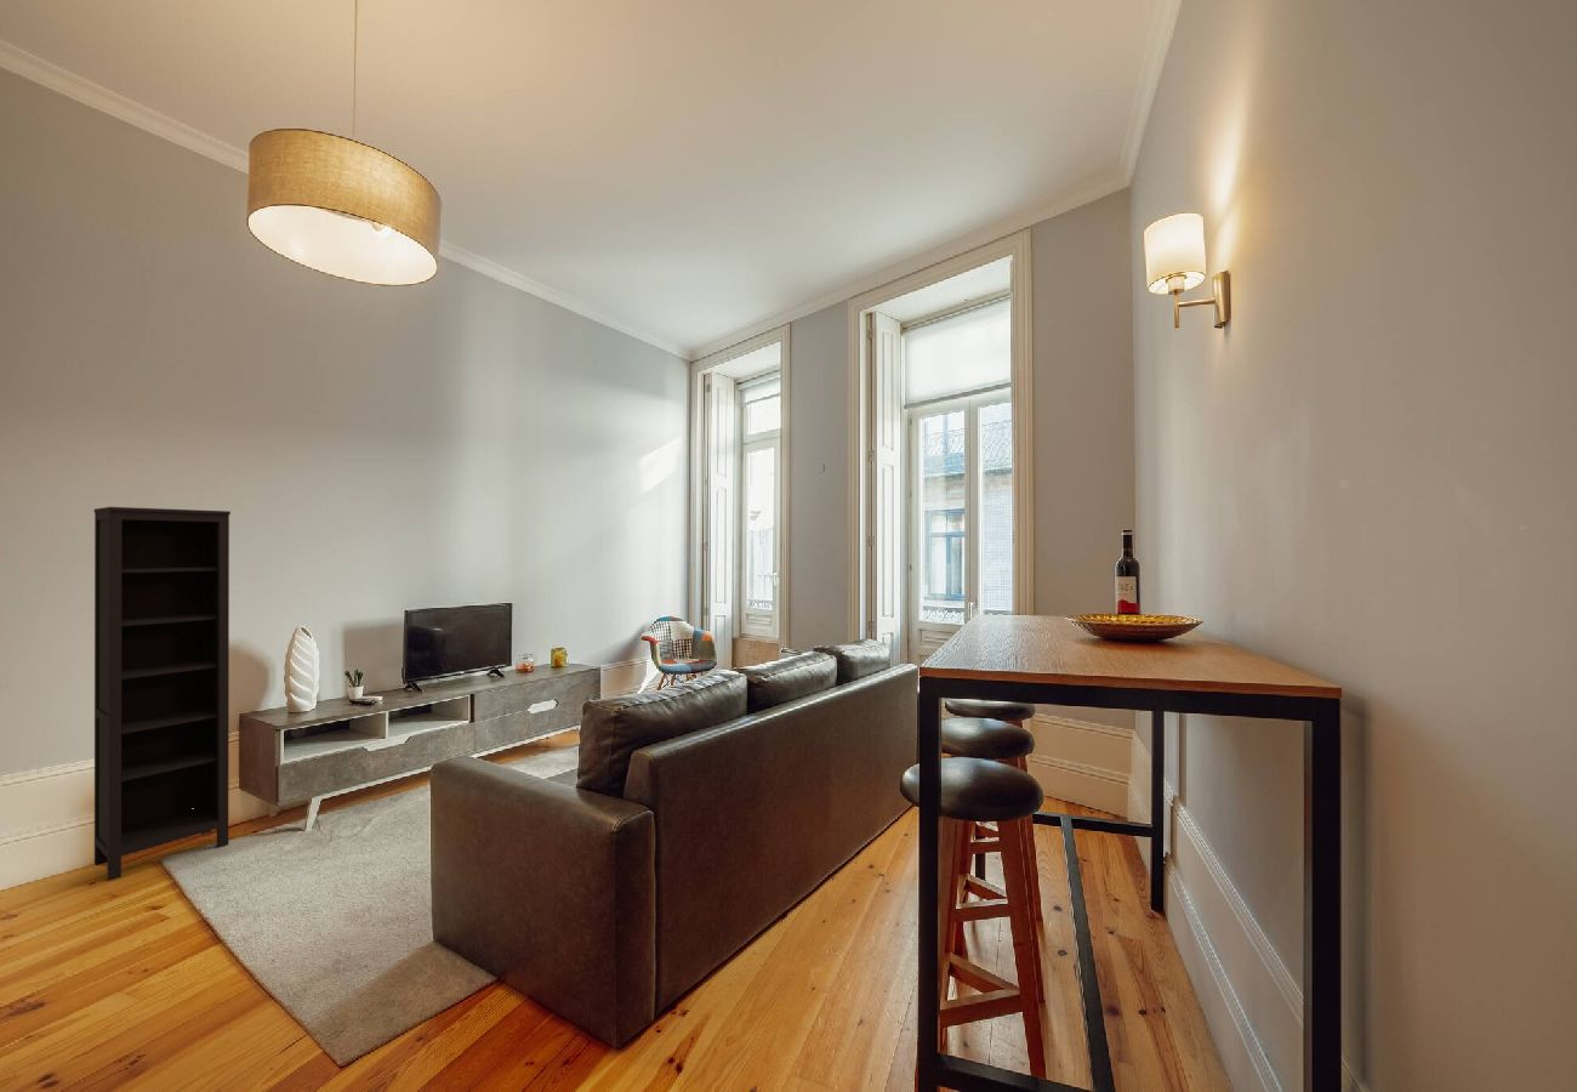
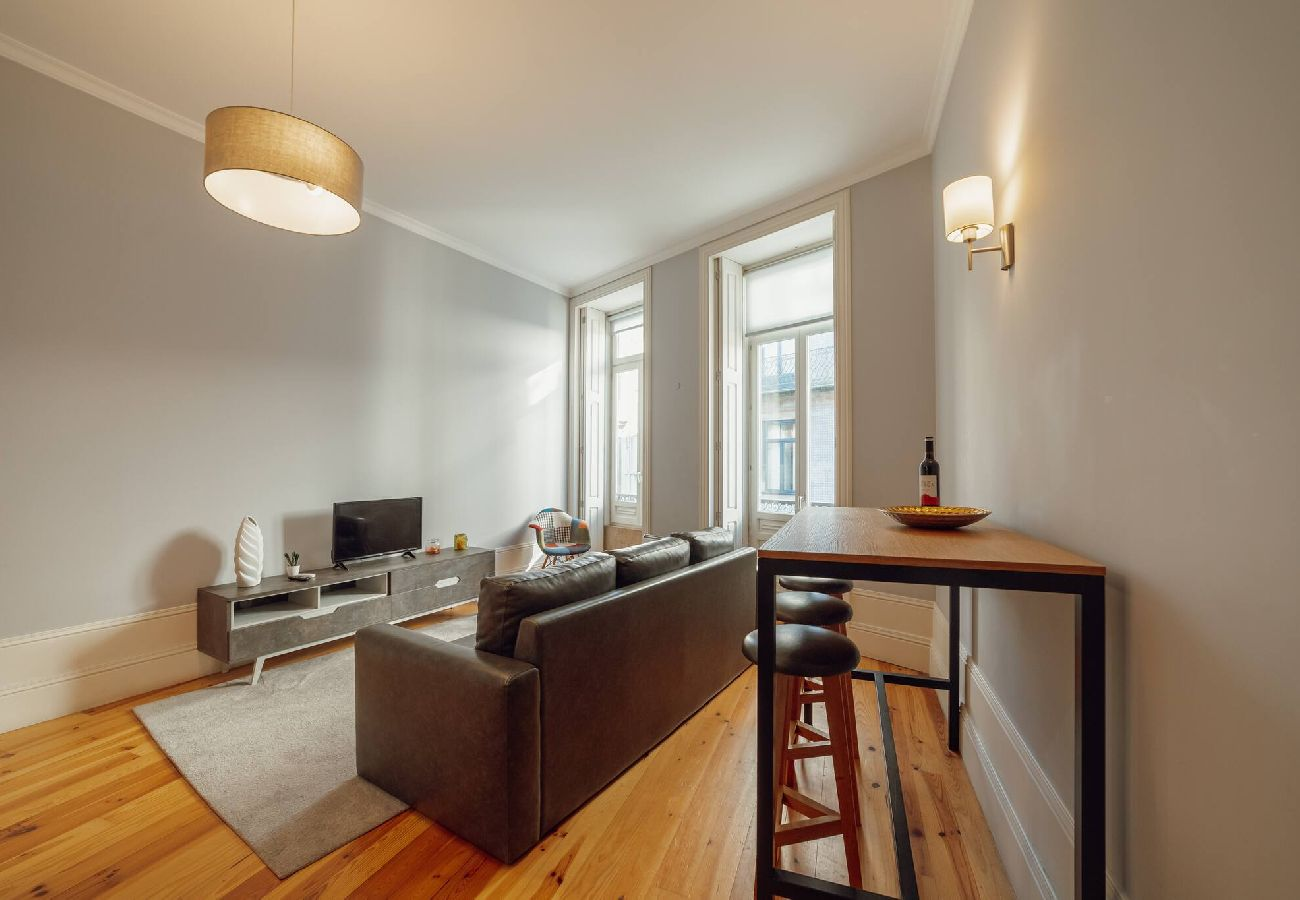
- bookcase (164, 682)
